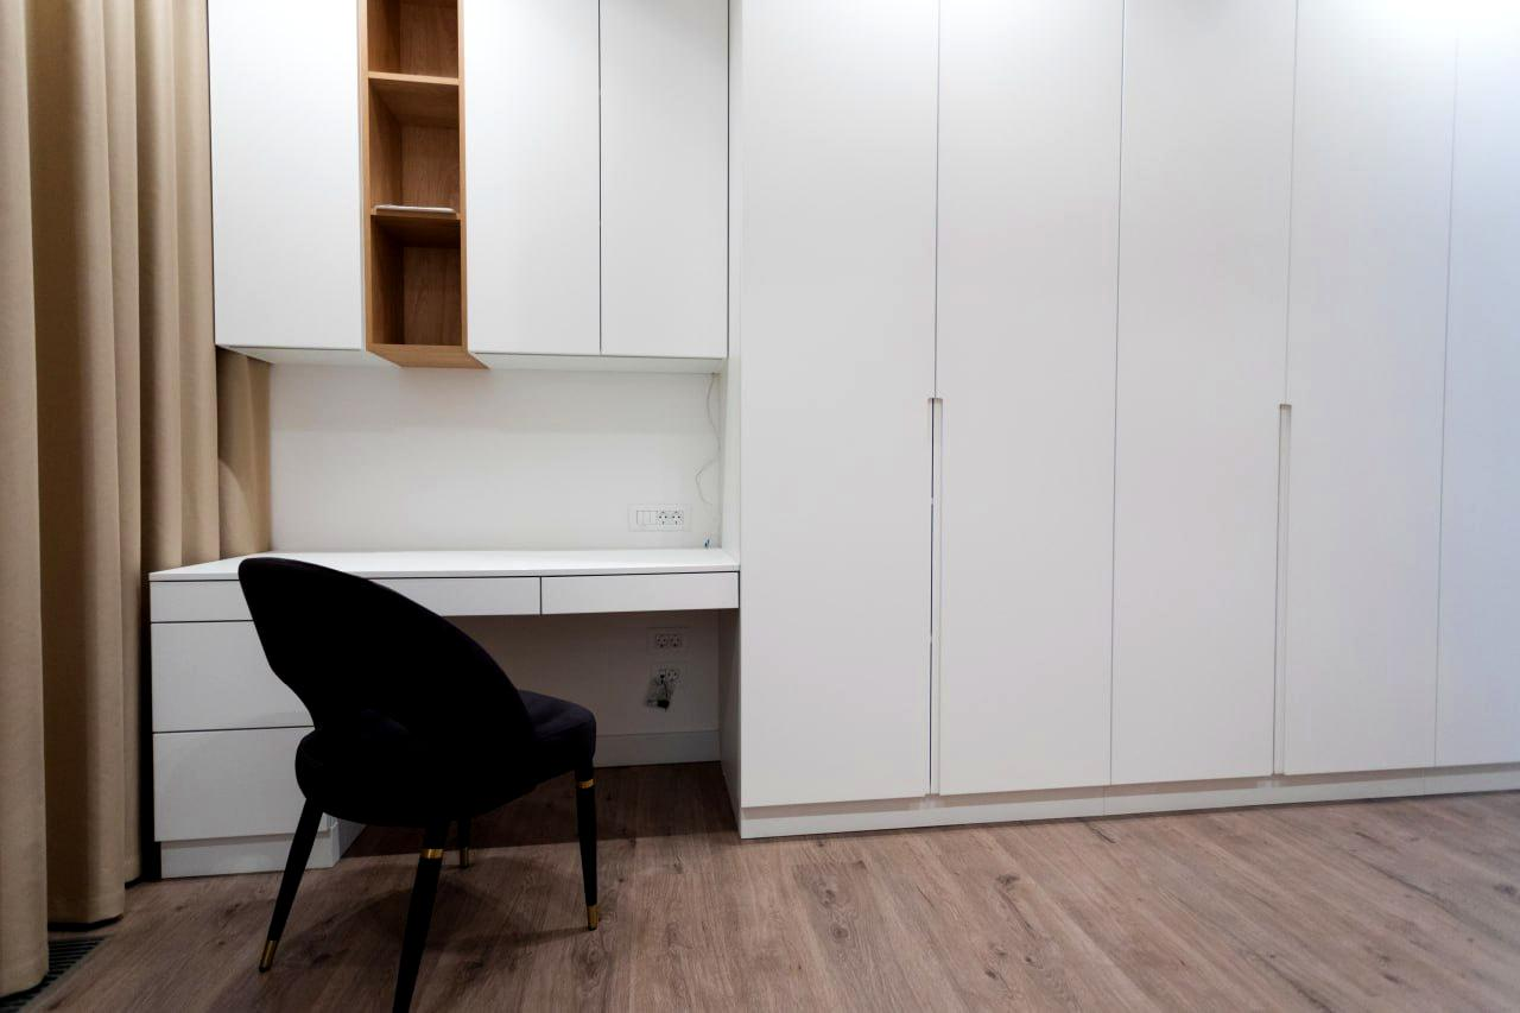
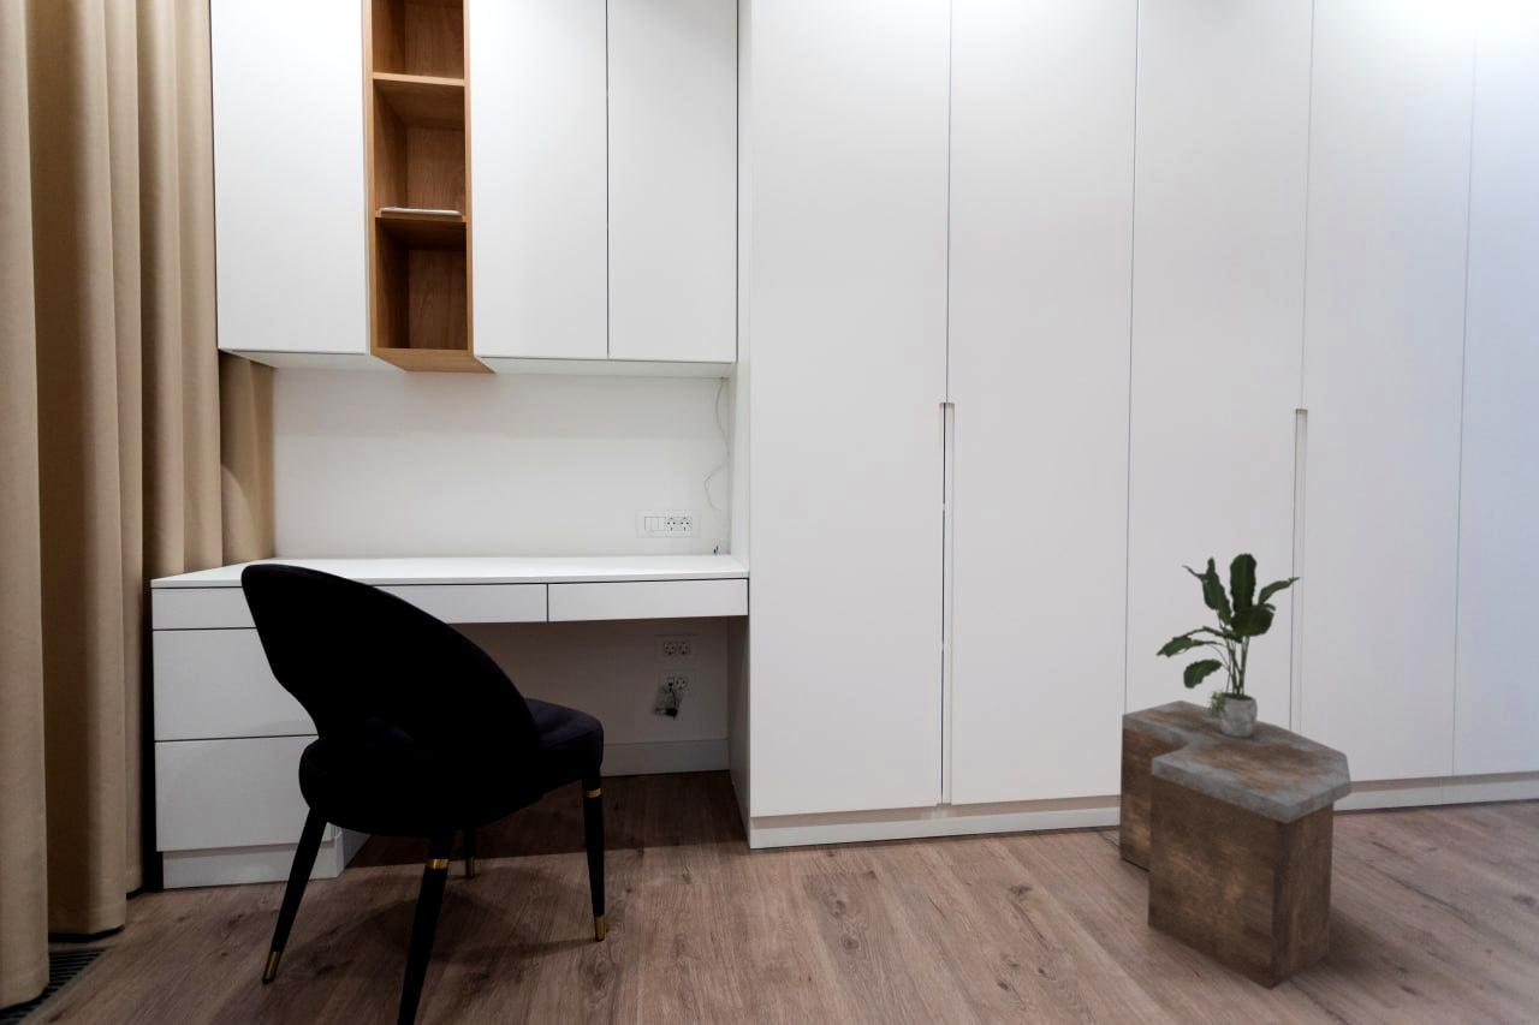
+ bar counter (1223, 821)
+ potted plant (1226, 638)
